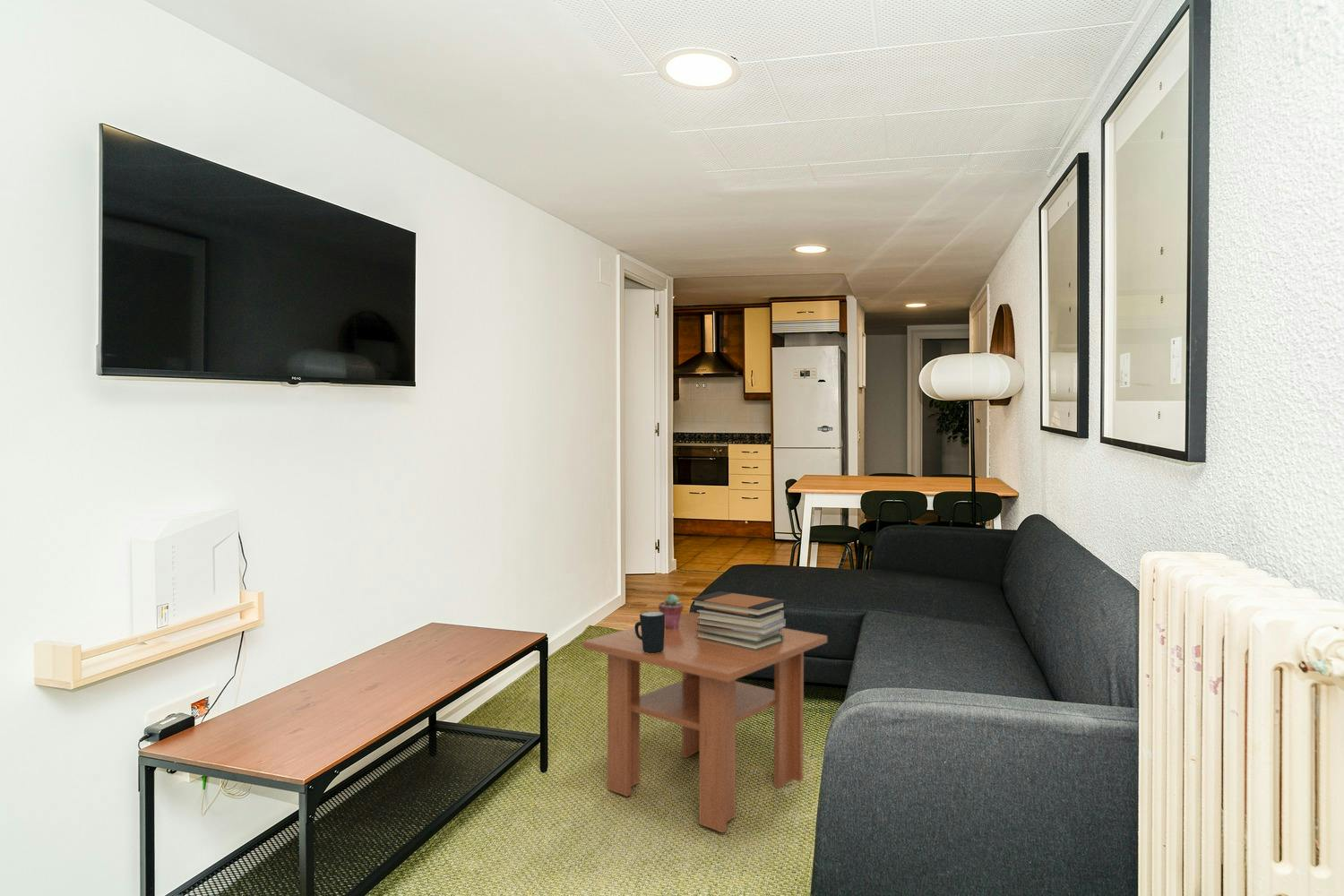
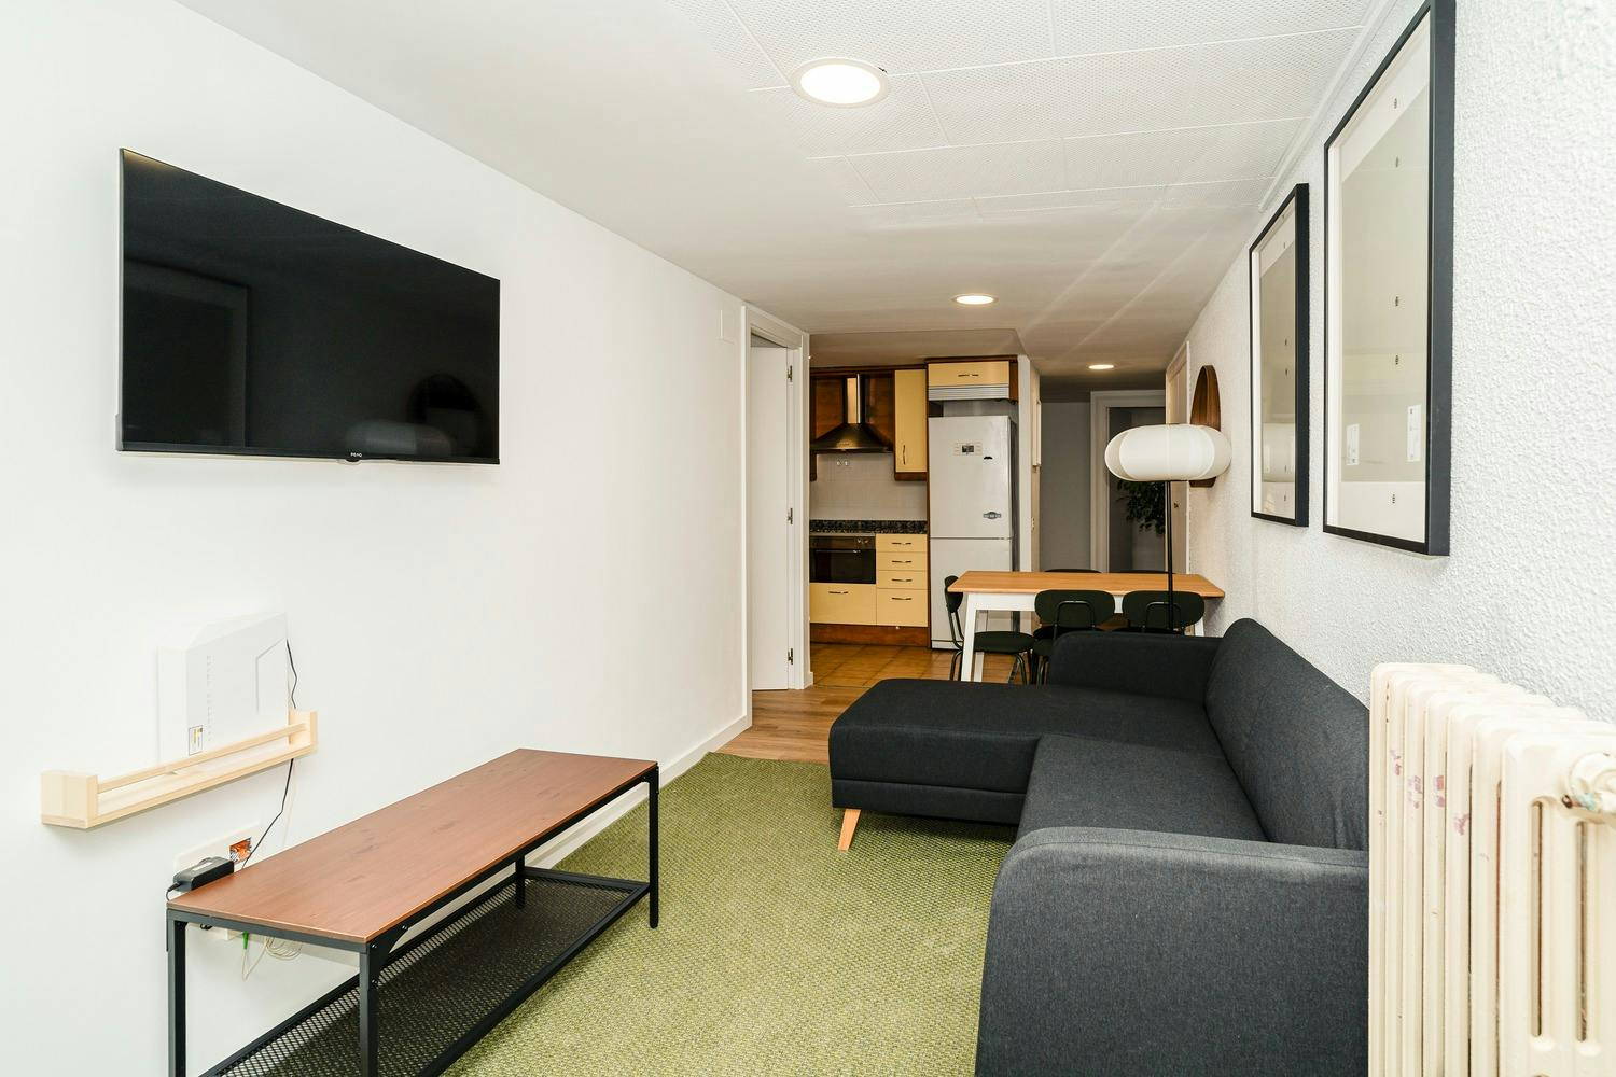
- book stack (739, 618)
- mug (648, 631)
- potted succulent (670, 609)
- coffee table (706, 711)
